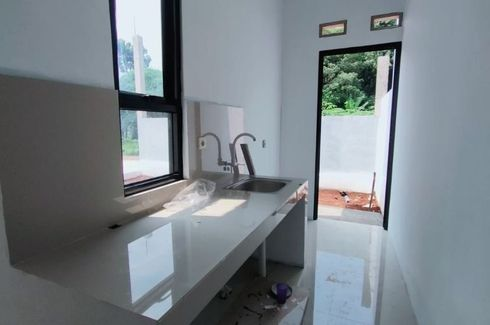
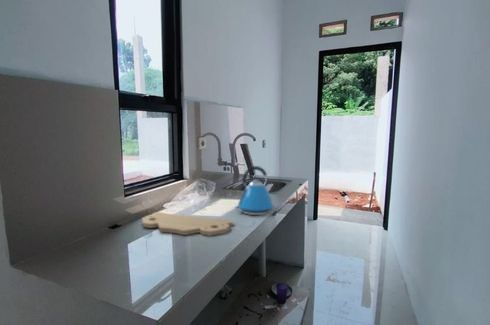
+ cutting board (183, 224)
+ kettle (254, 188)
